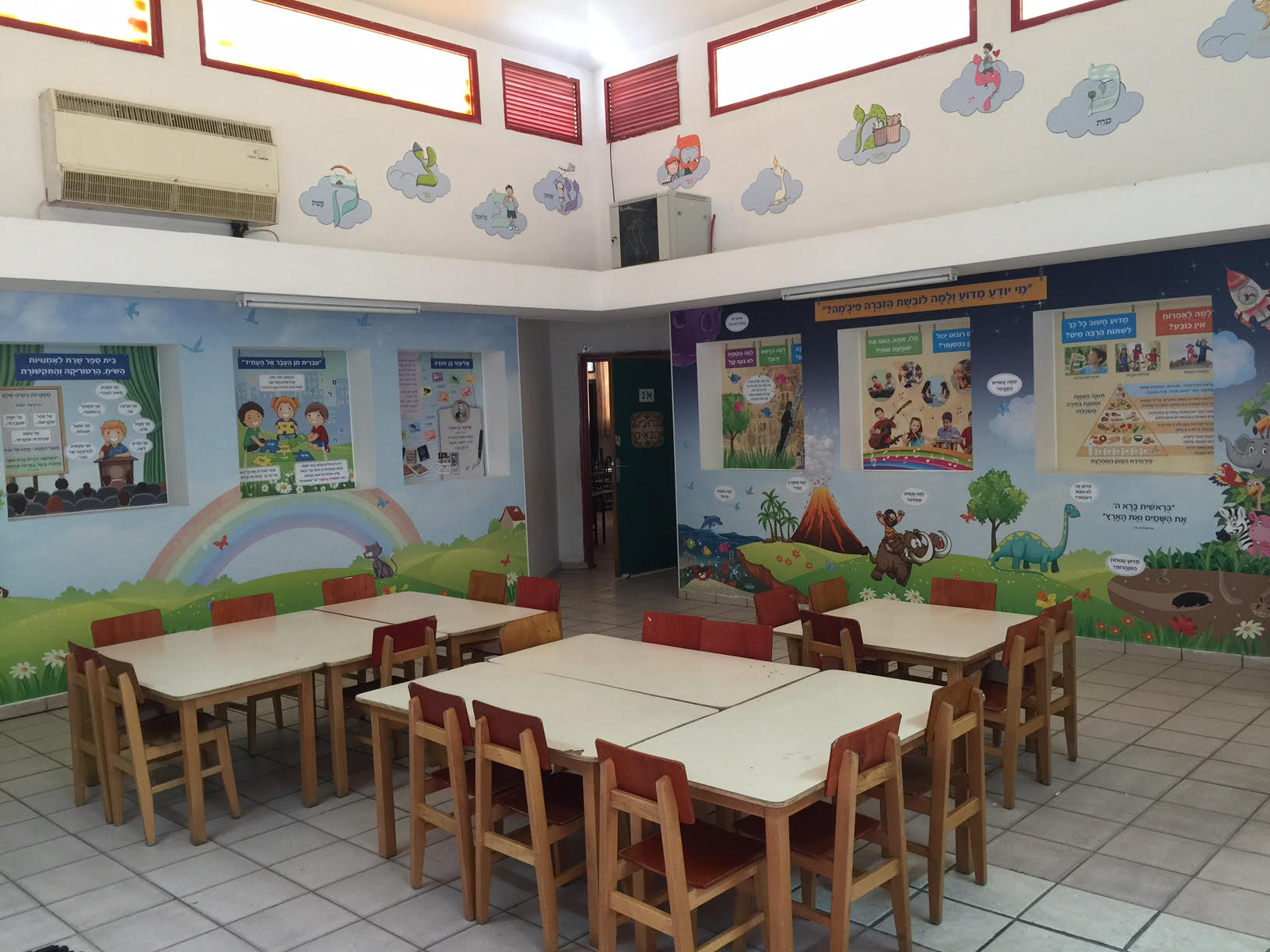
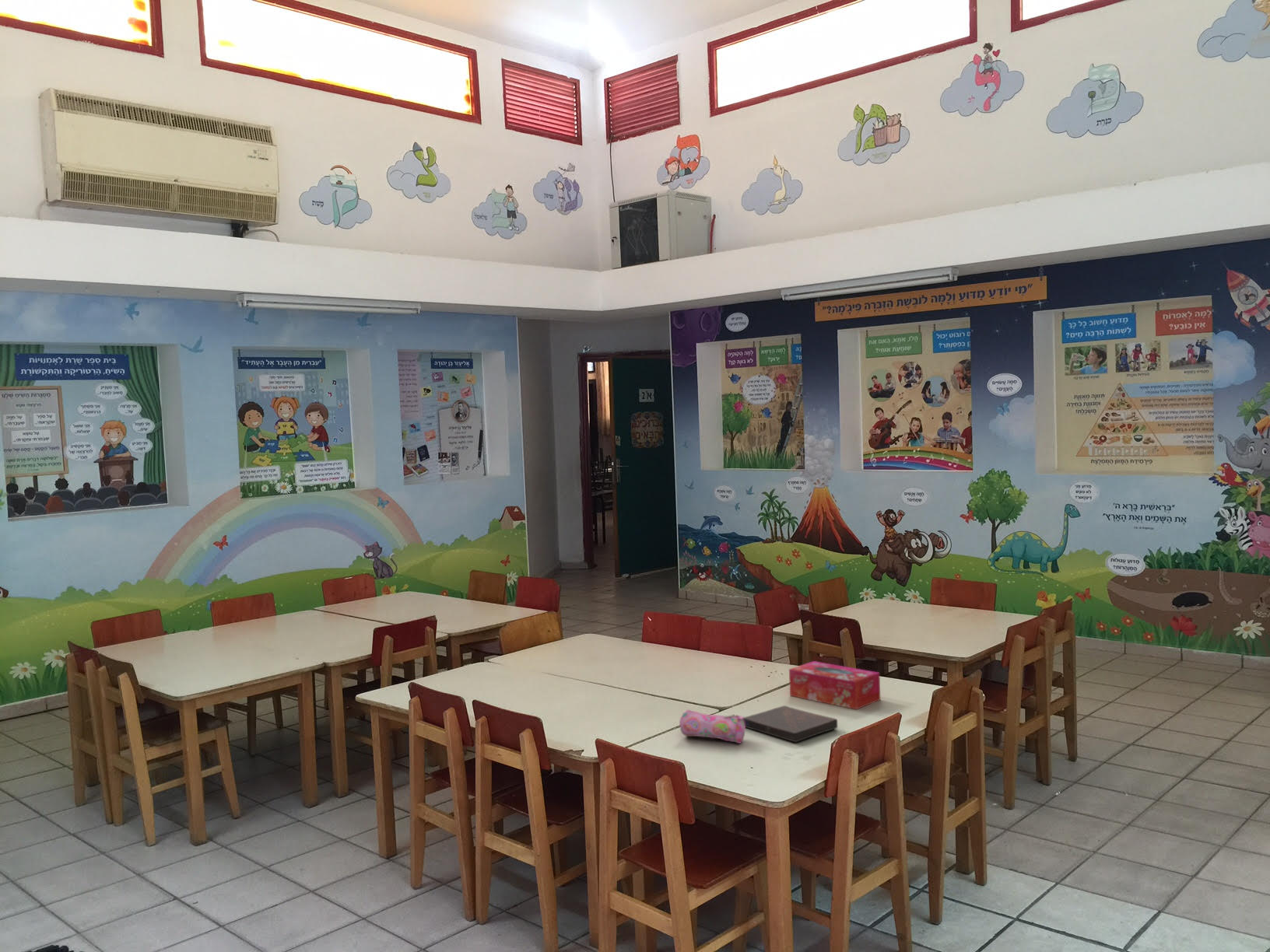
+ tissue box (833, 684)
+ pencil case (713, 725)
+ book (790, 723)
